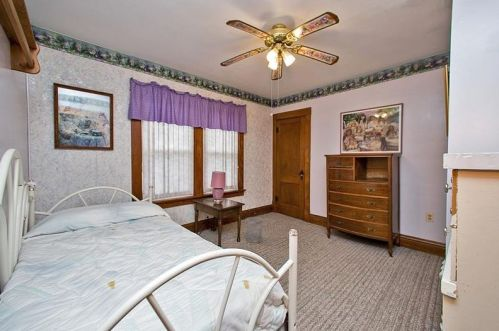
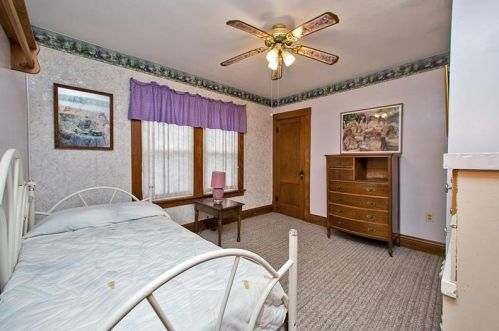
- wastebasket (254, 229)
